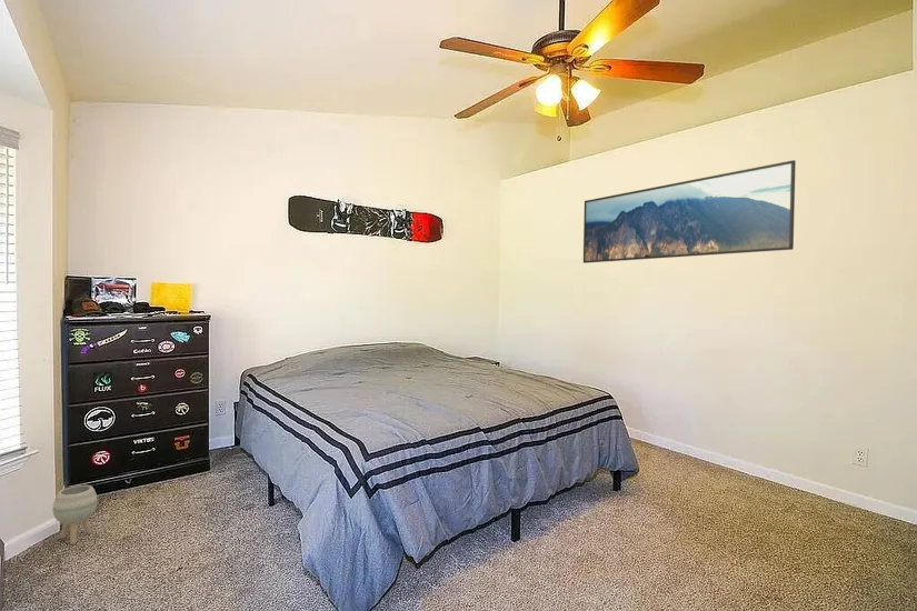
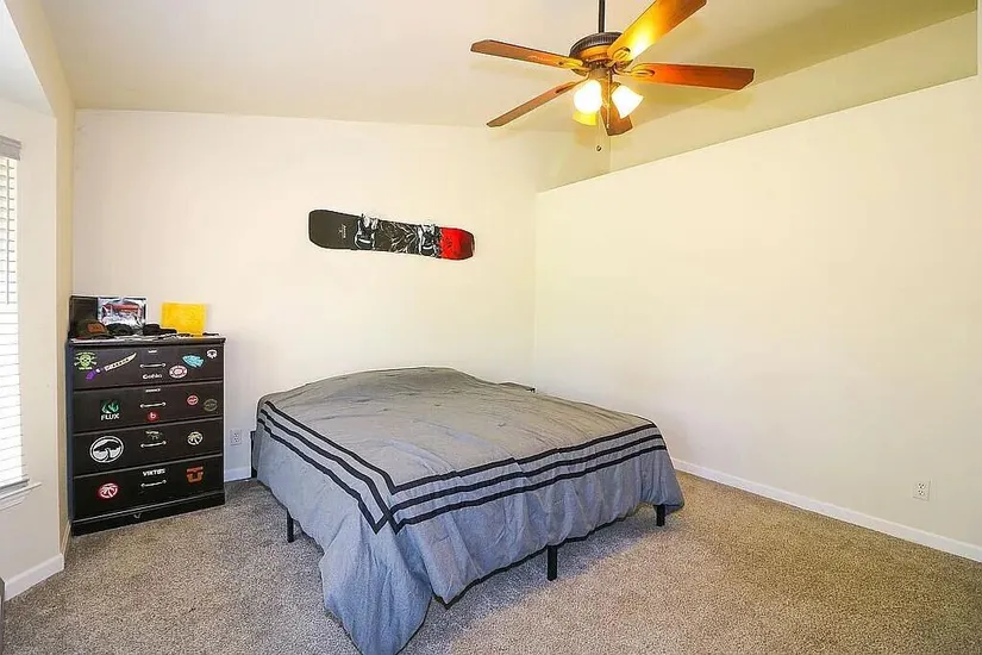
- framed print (670, 220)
- planter (74, 514)
